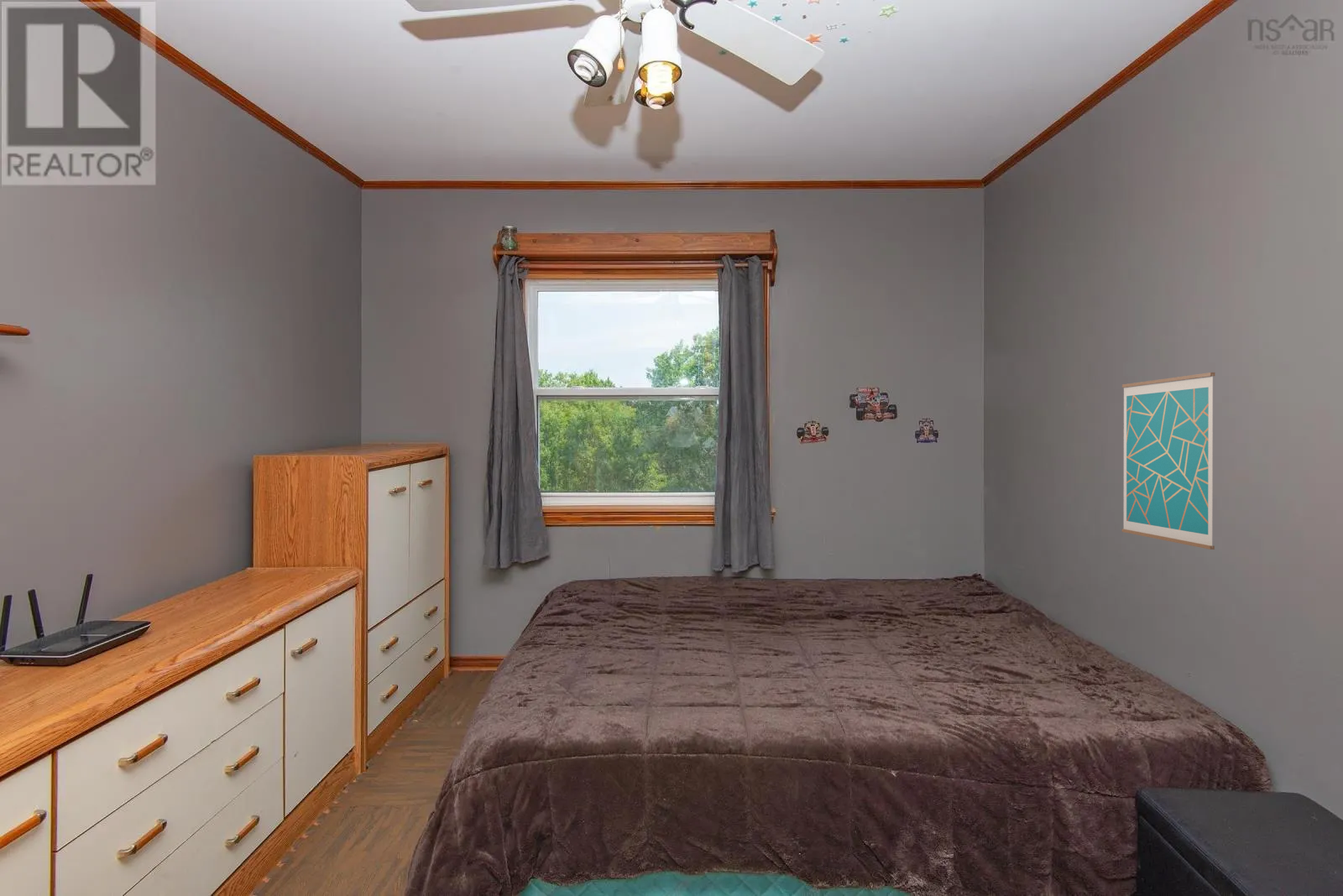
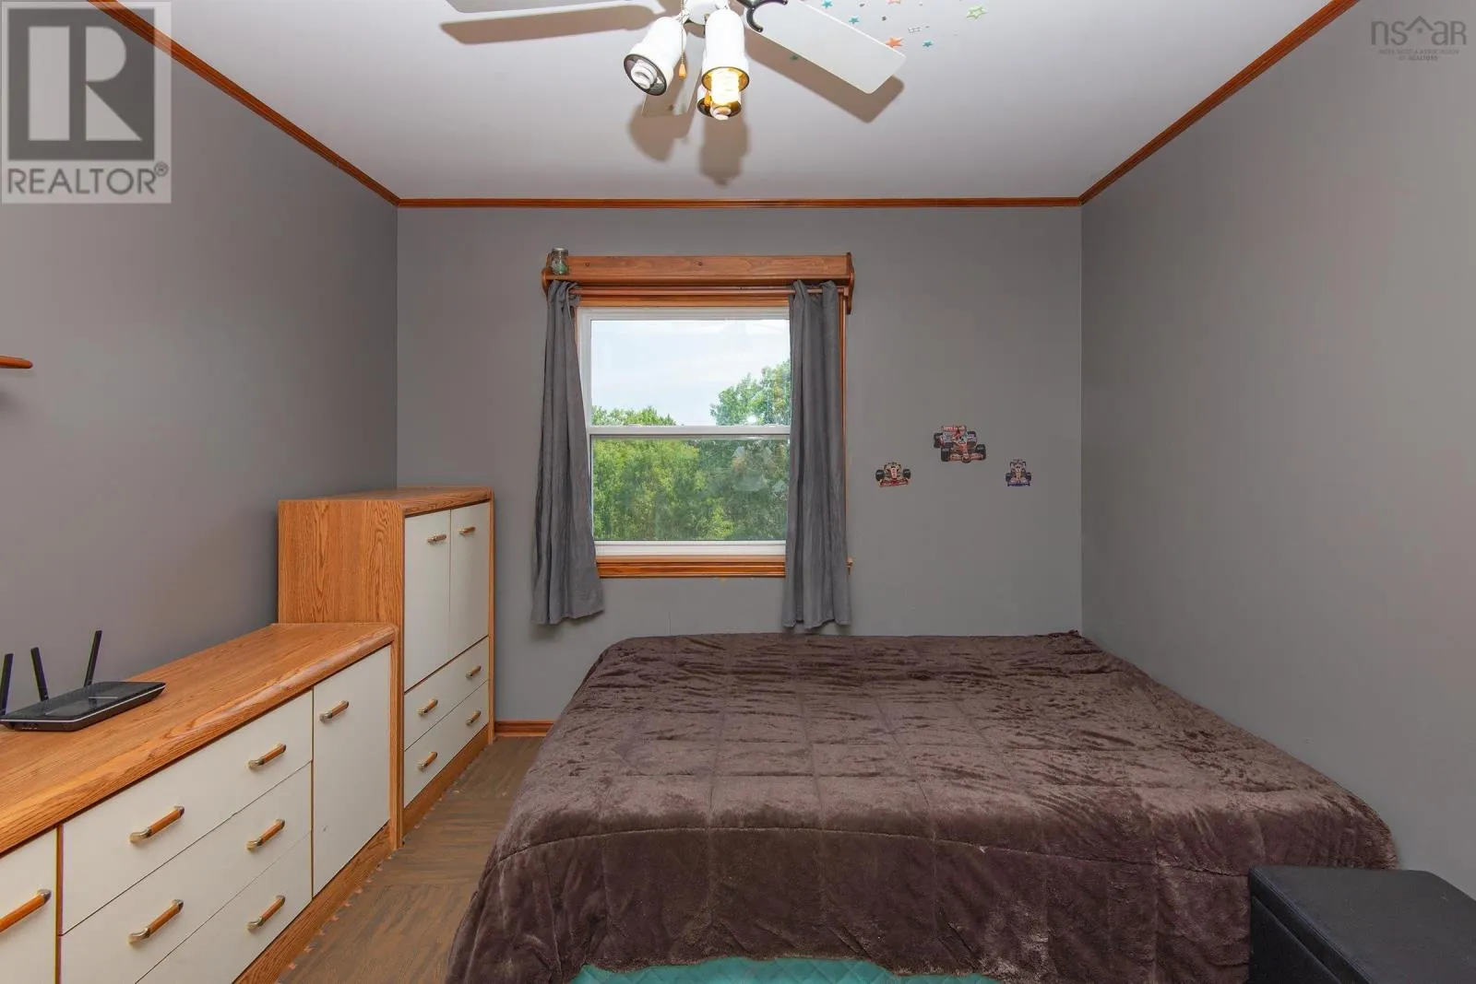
- wall art (1163, 459)
